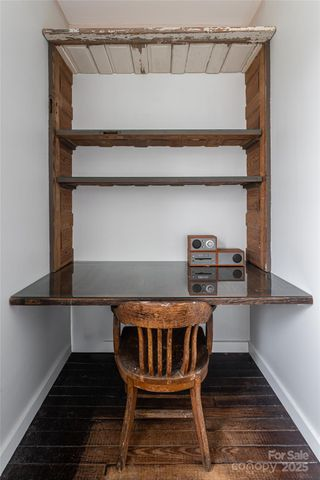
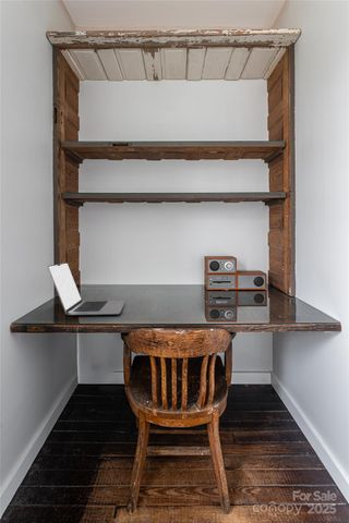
+ laptop (77, 291)
